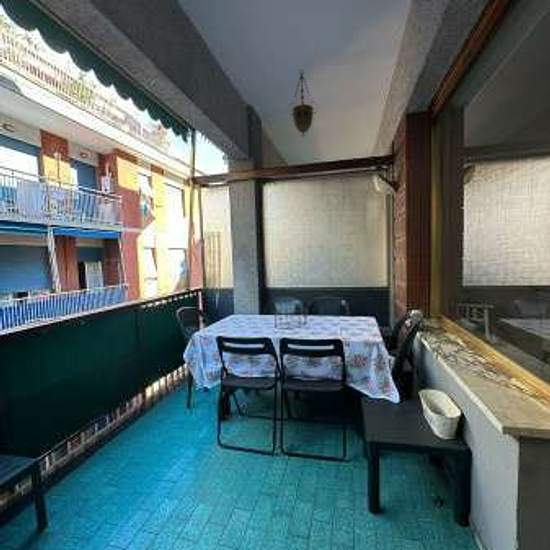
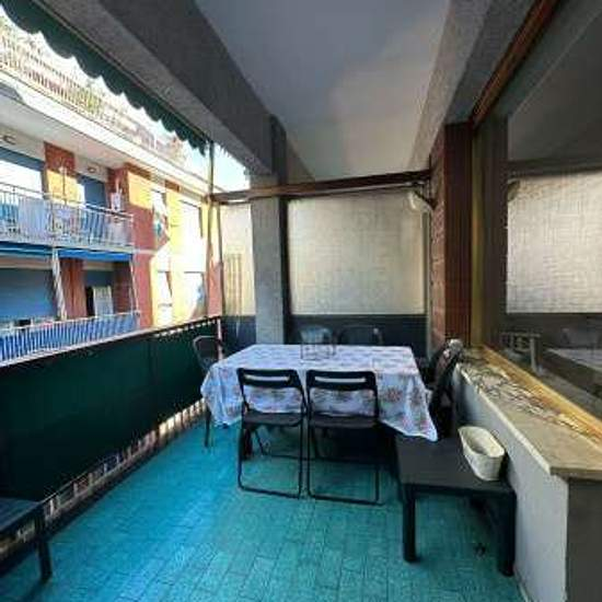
- hanging lantern (302, 103)
